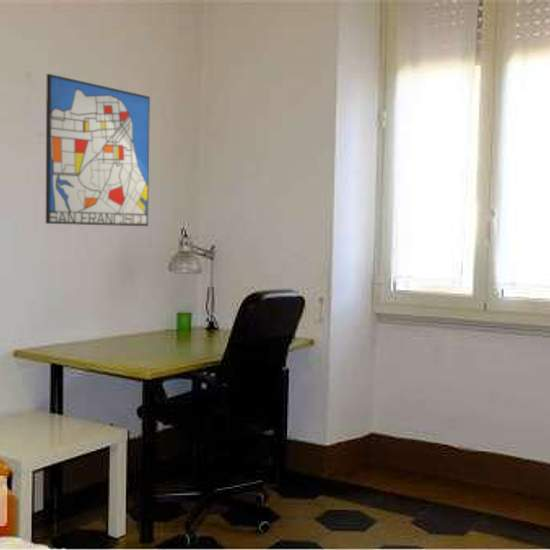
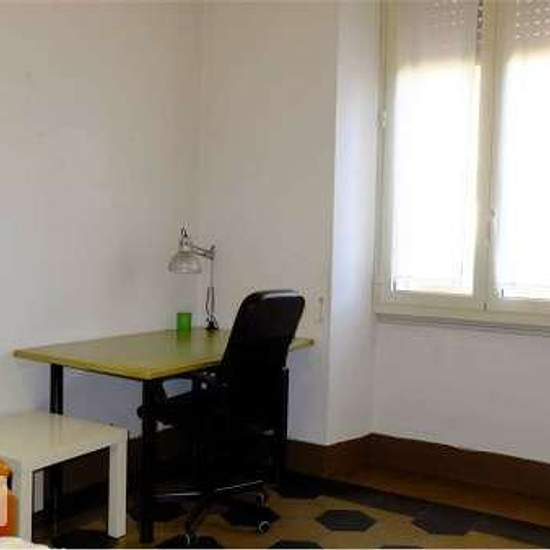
- wall art (101, 155)
